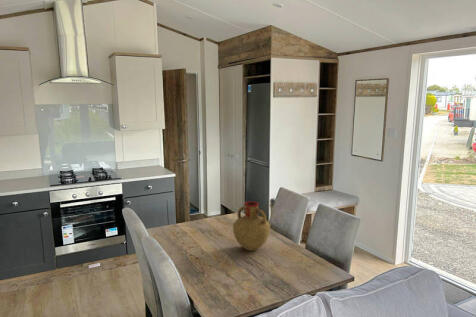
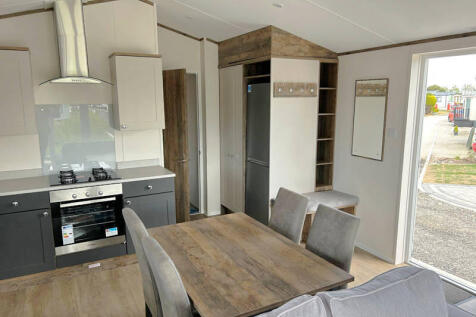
- vase (251, 225)
